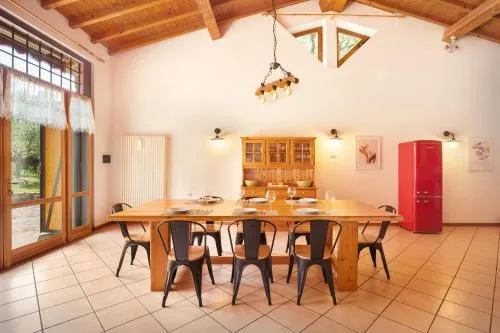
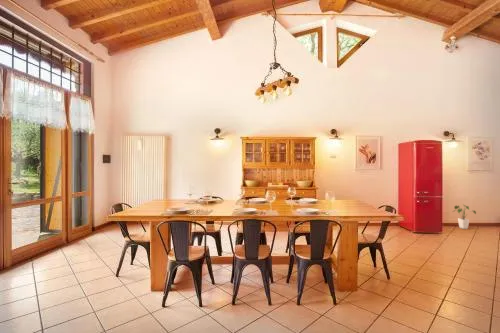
+ house plant (465, 216)
